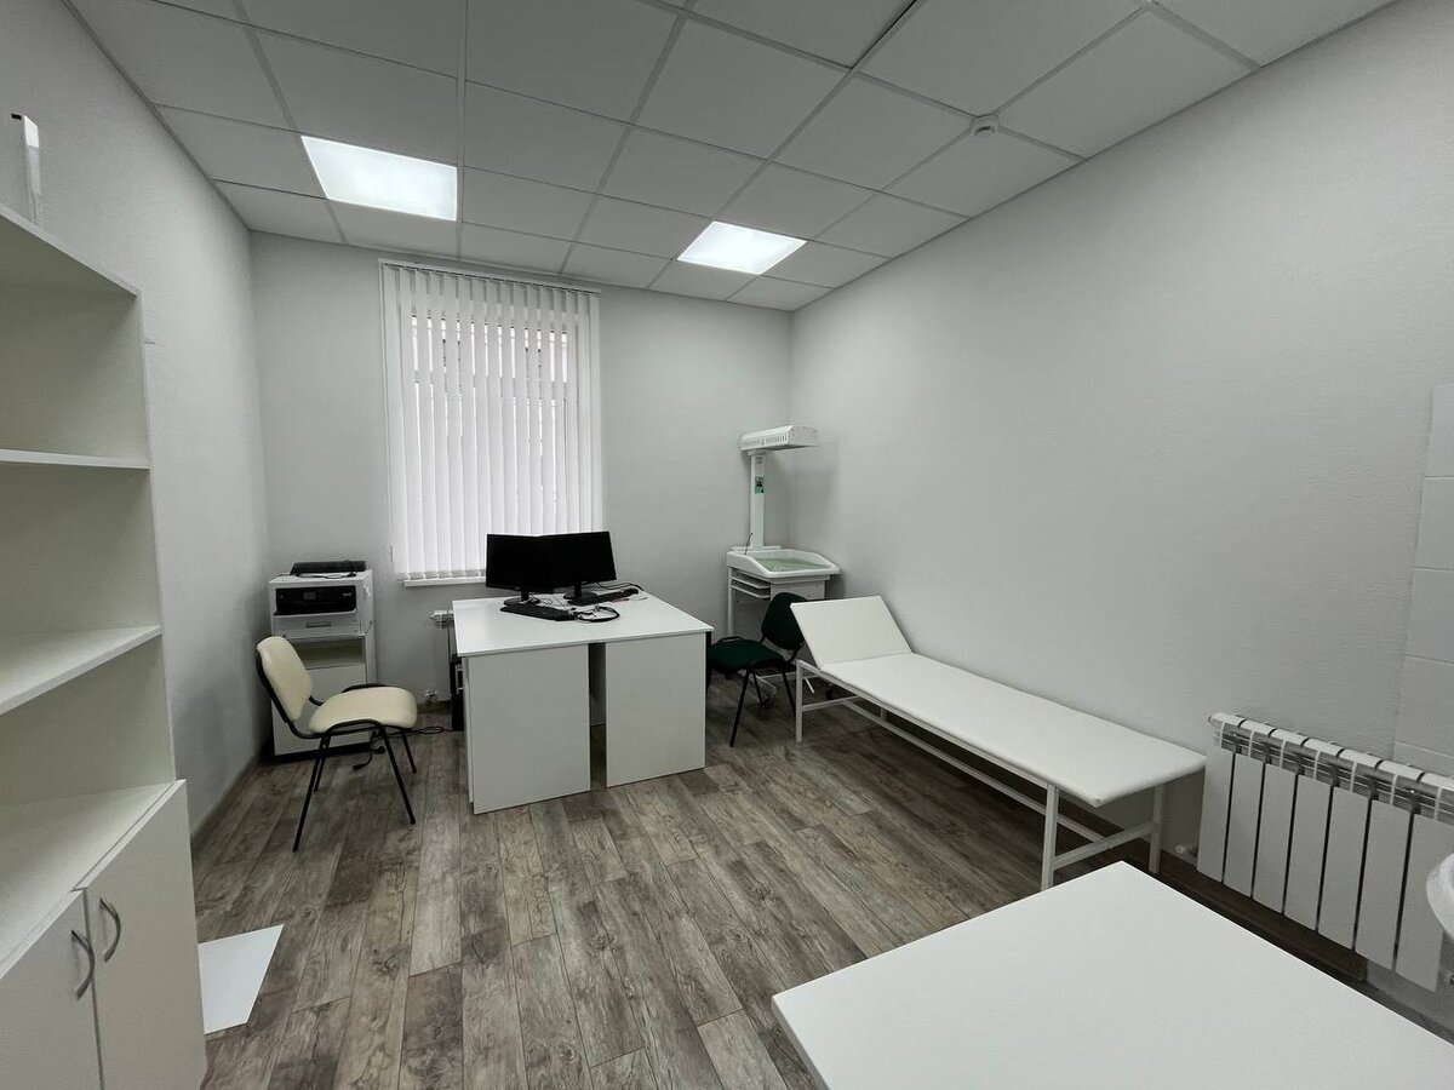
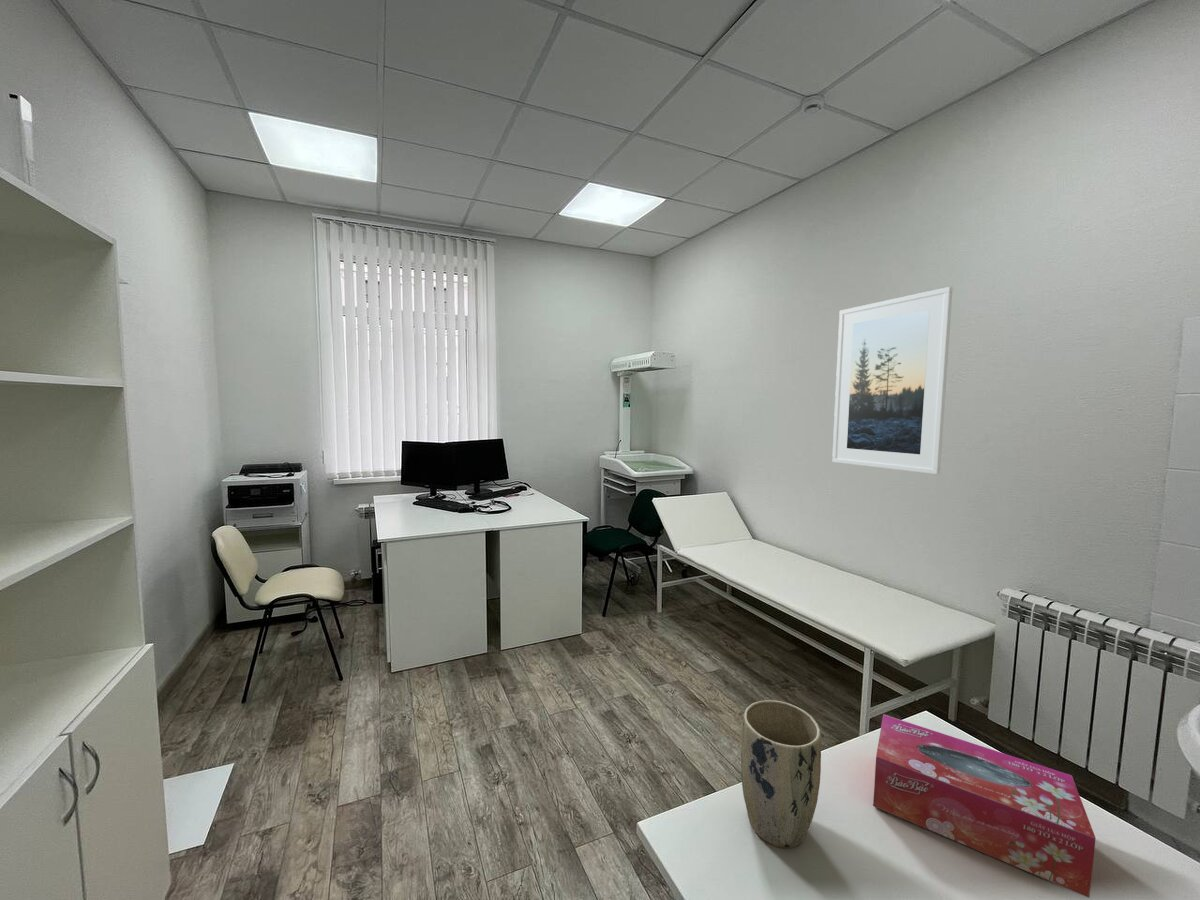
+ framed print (885, 385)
+ plant pot (778, 773)
+ tissue box (969, 791)
